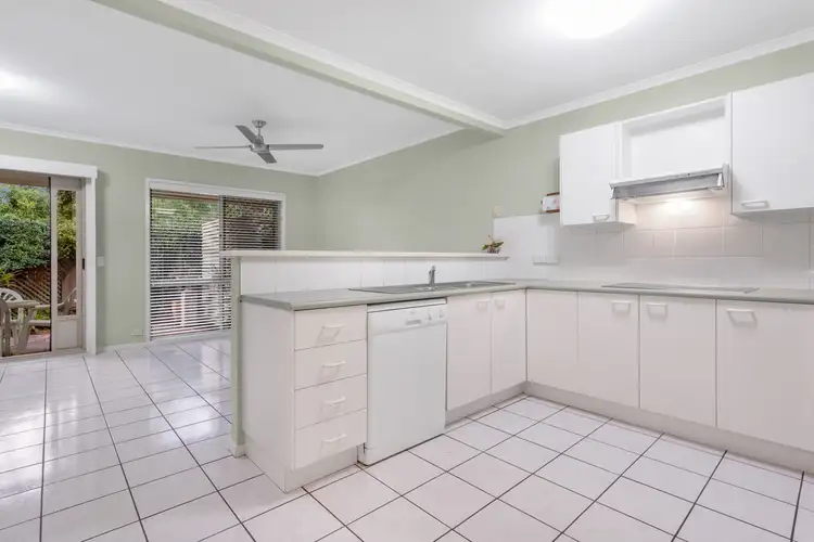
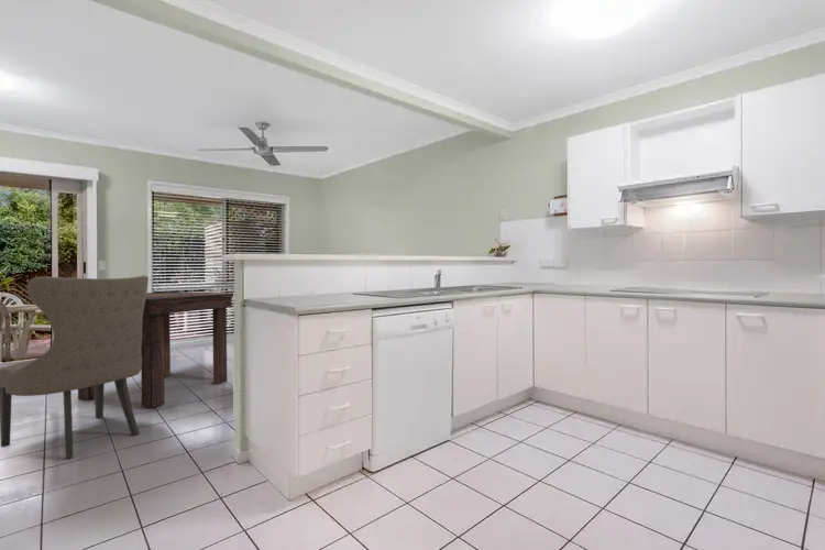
+ chair (81, 356)
+ dining table (157, 342)
